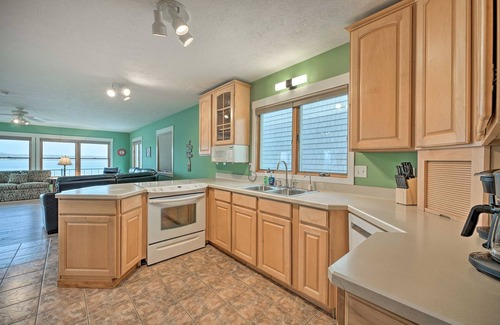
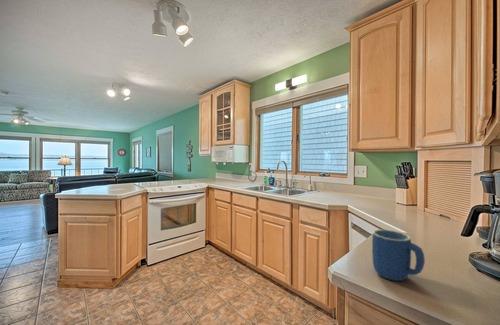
+ mug (394, 255)
